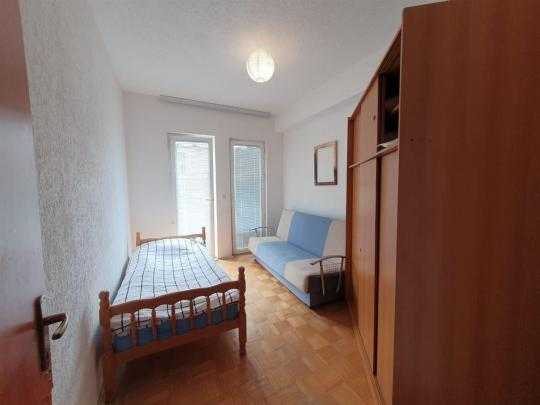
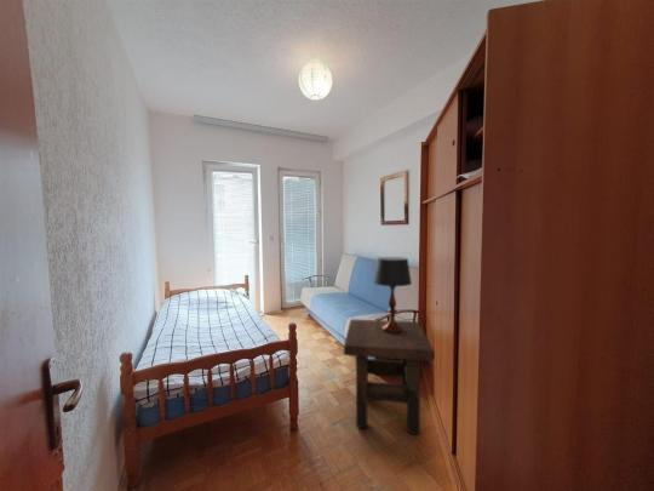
+ side table (385, 371)
+ table lamp (391, 293)
